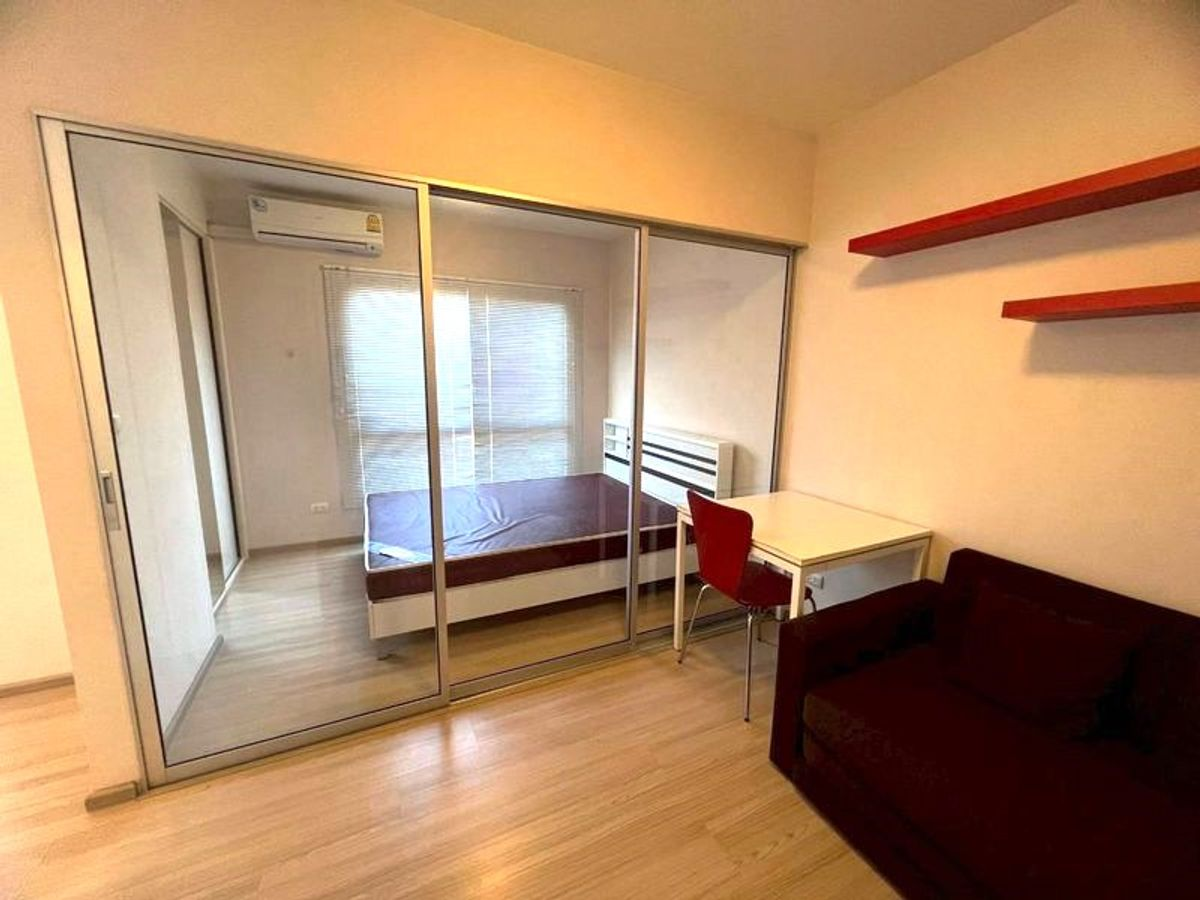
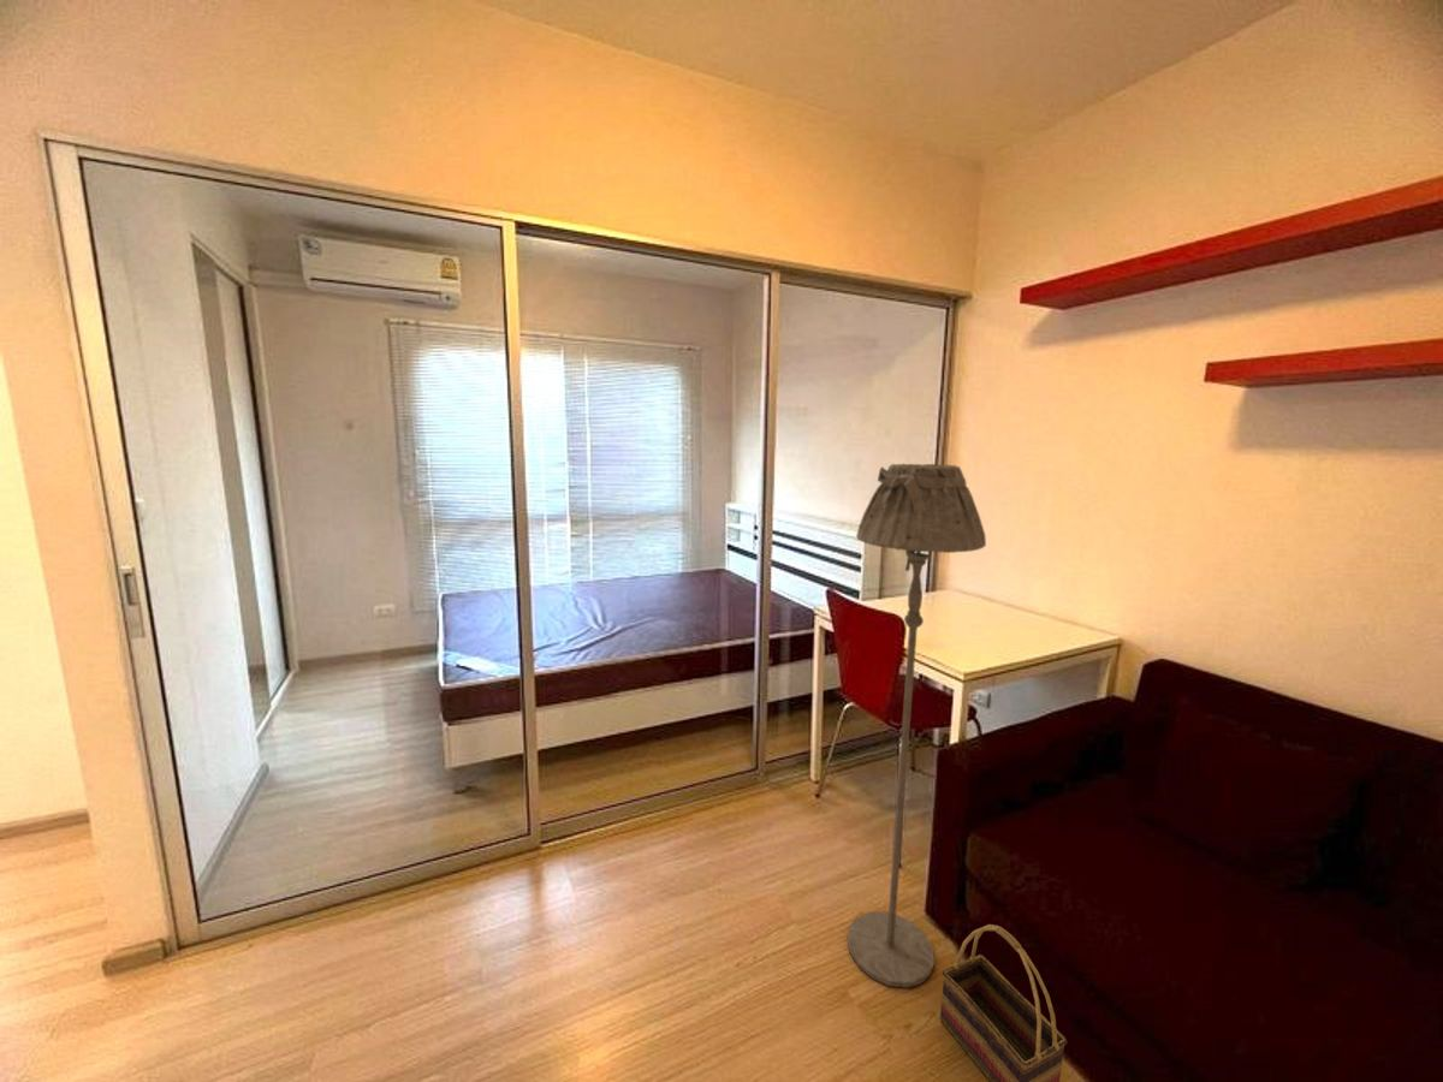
+ floor lamp (905, 724)
+ basket (1002, 995)
